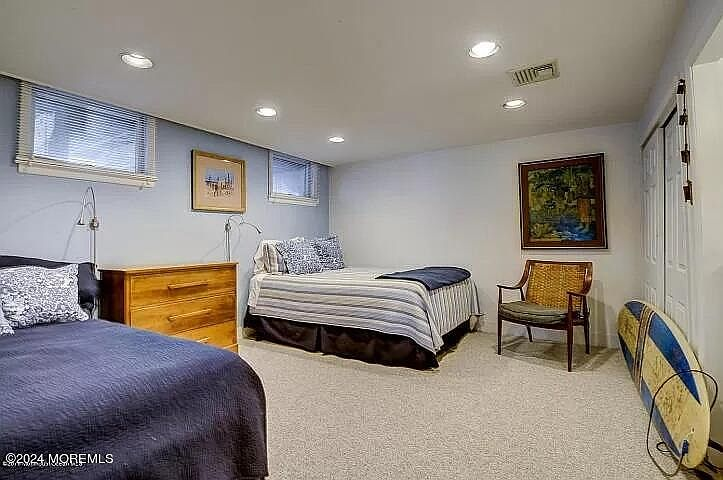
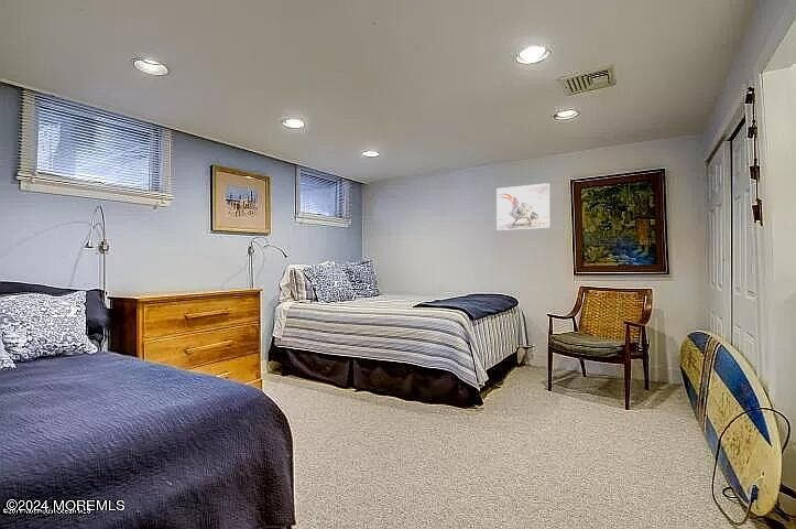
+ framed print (522, 207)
